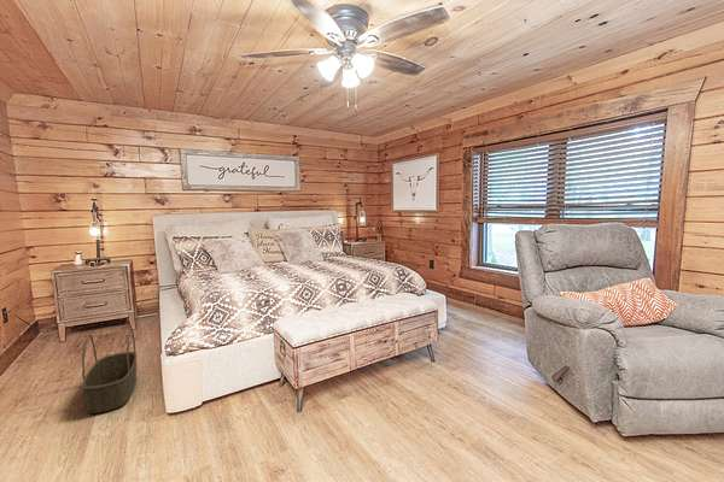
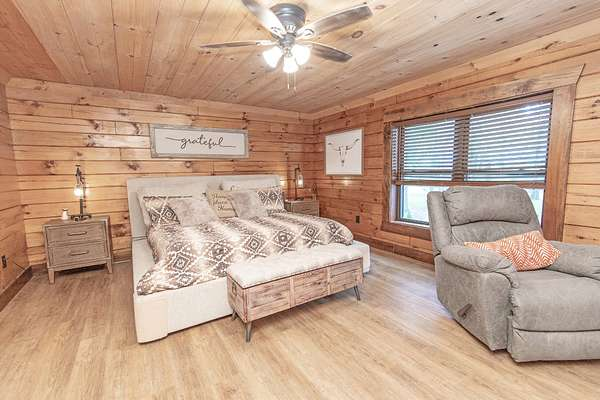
- basket (111, 363)
